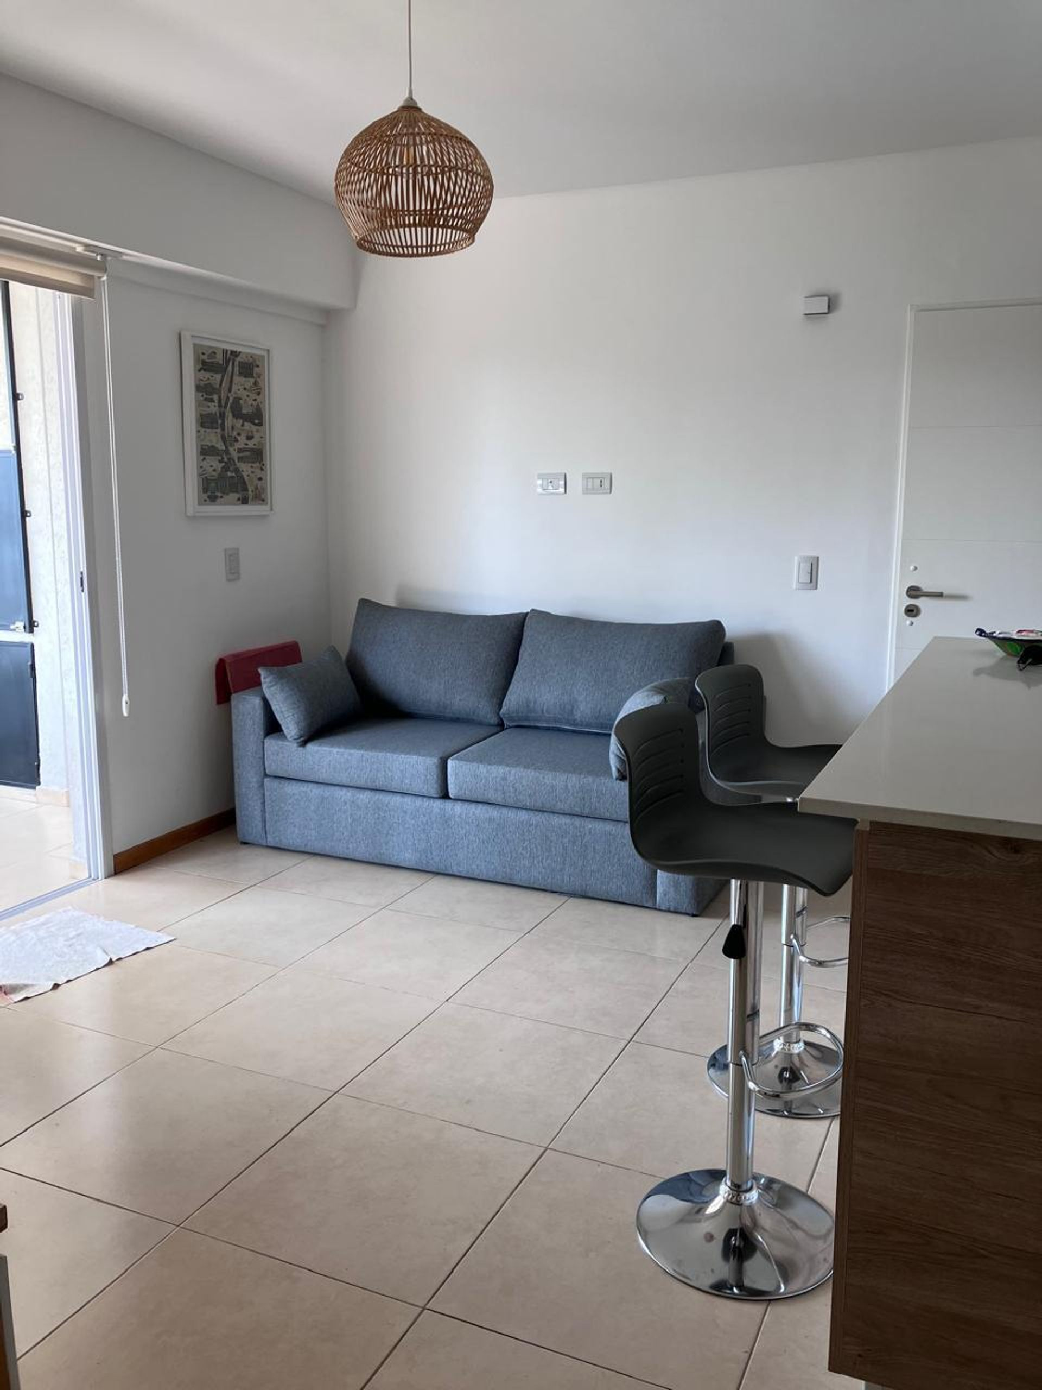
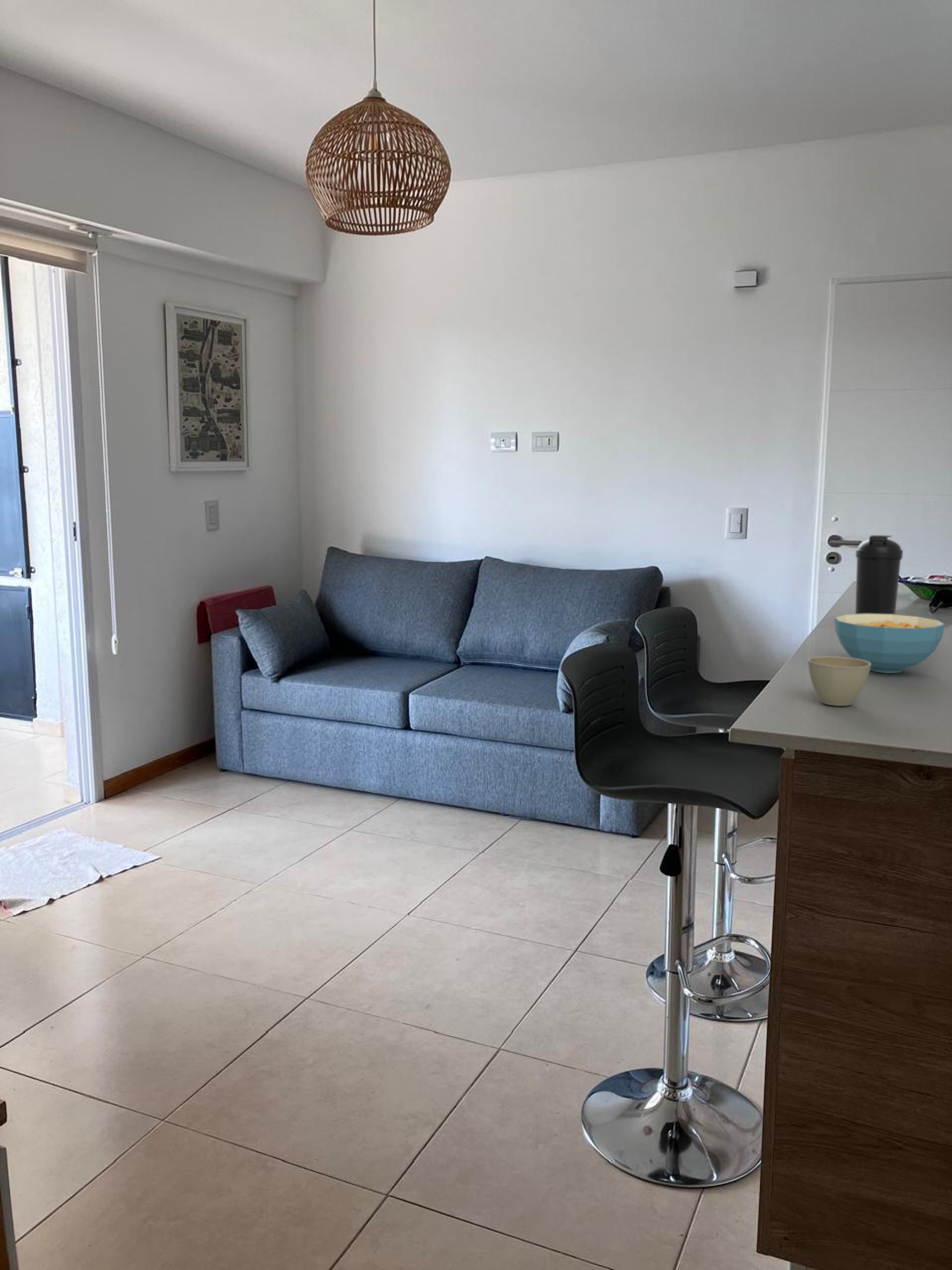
+ cereal bowl (887, 645)
+ water bottle (877, 585)
+ flower pot (837, 682)
